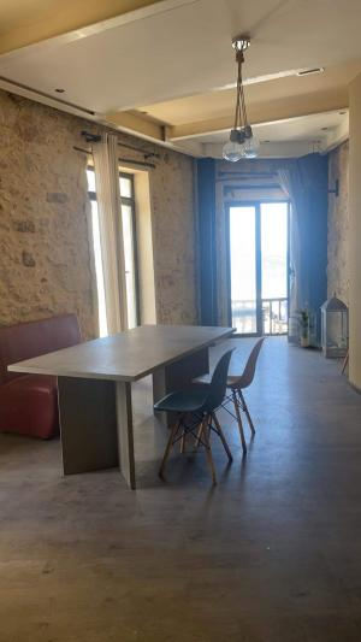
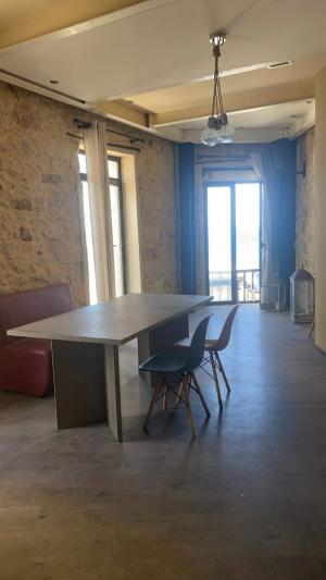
- indoor plant (304, 326)
